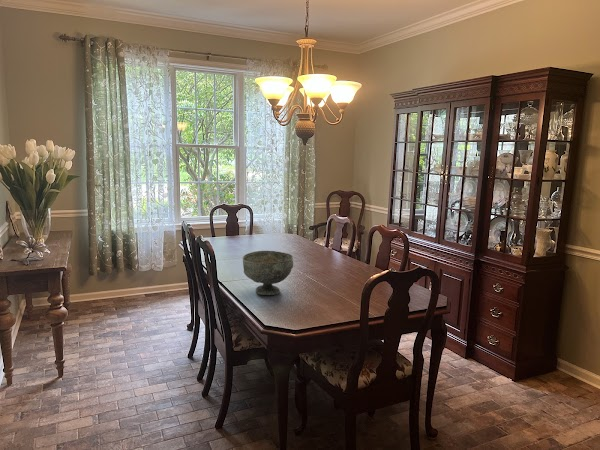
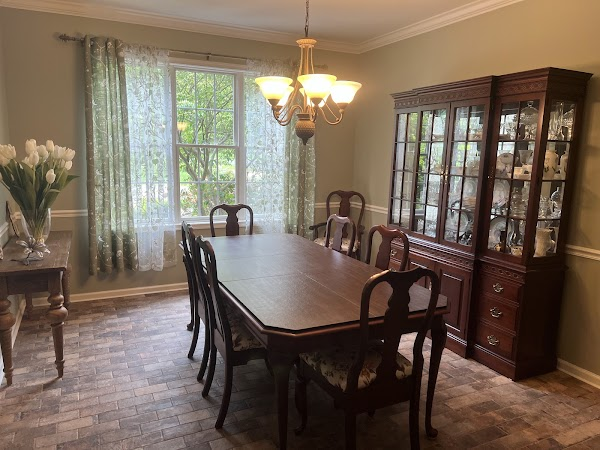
- decorative bowl (267, 273)
